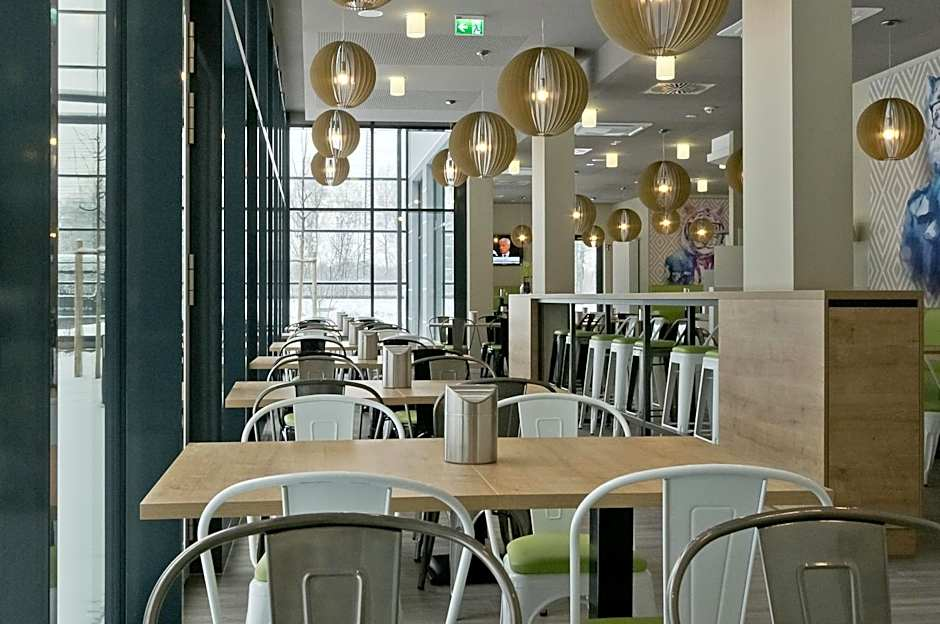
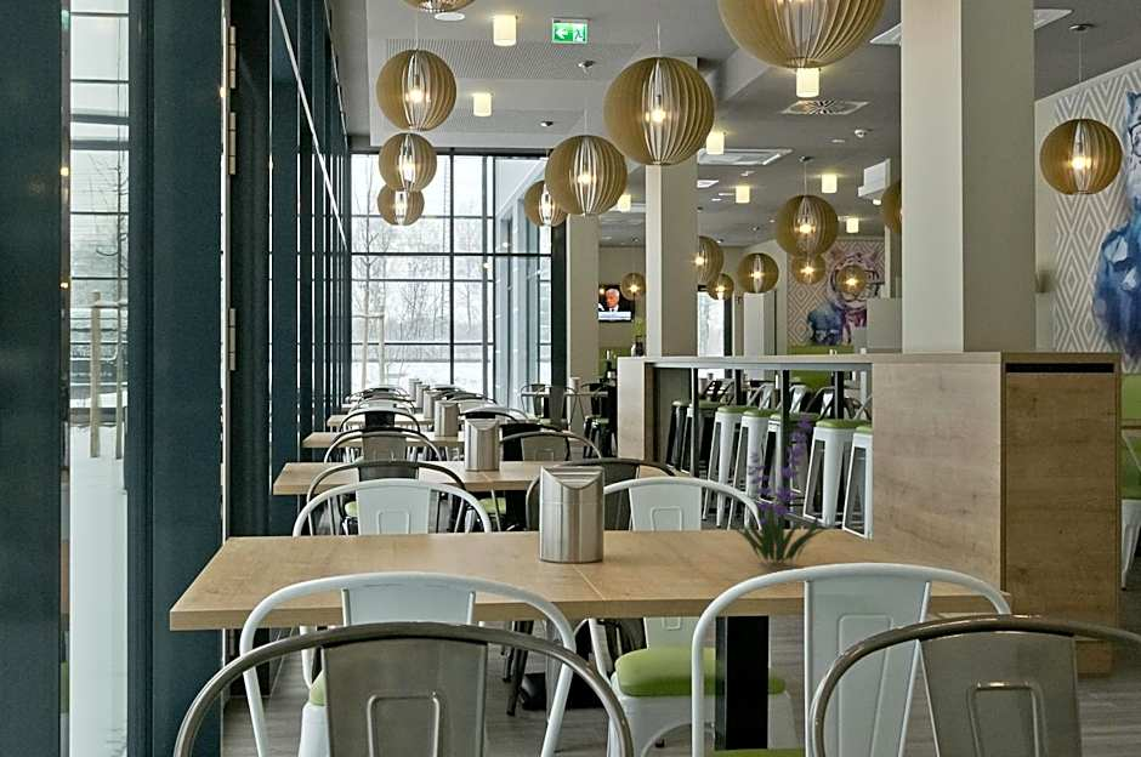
+ plant (778, 488)
